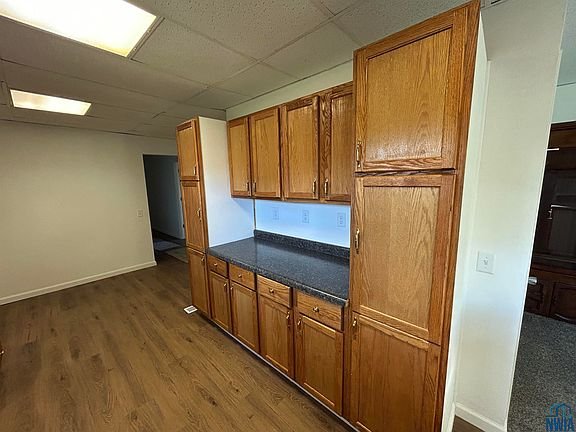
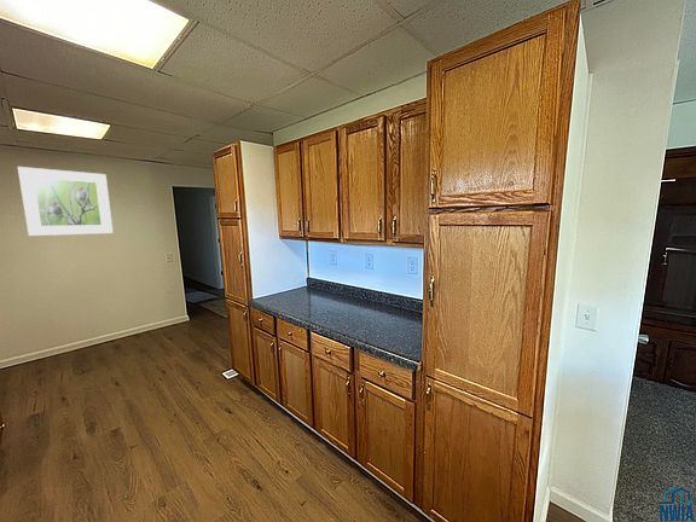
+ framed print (69, 203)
